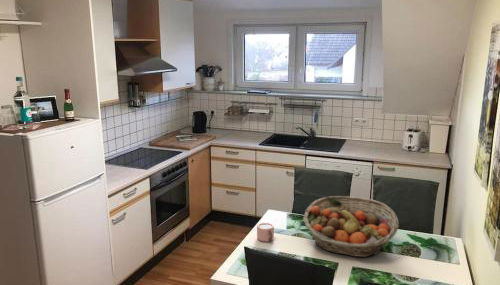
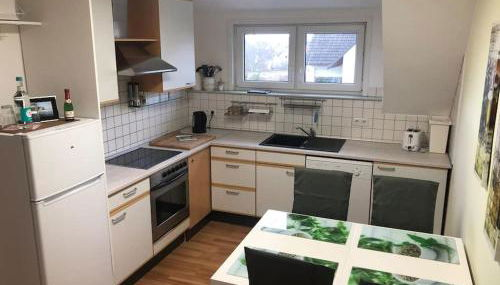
- fruit basket (349, 225)
- mug (266, 233)
